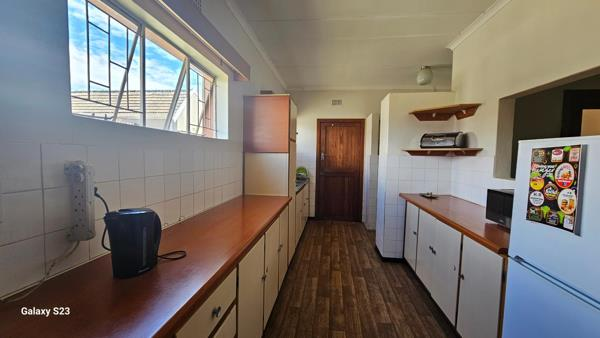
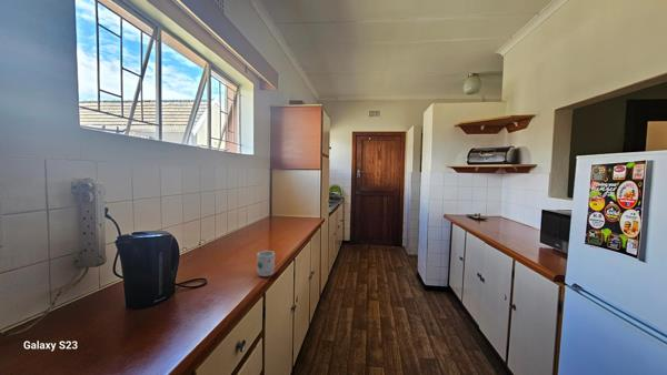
+ mug (267, 260)
